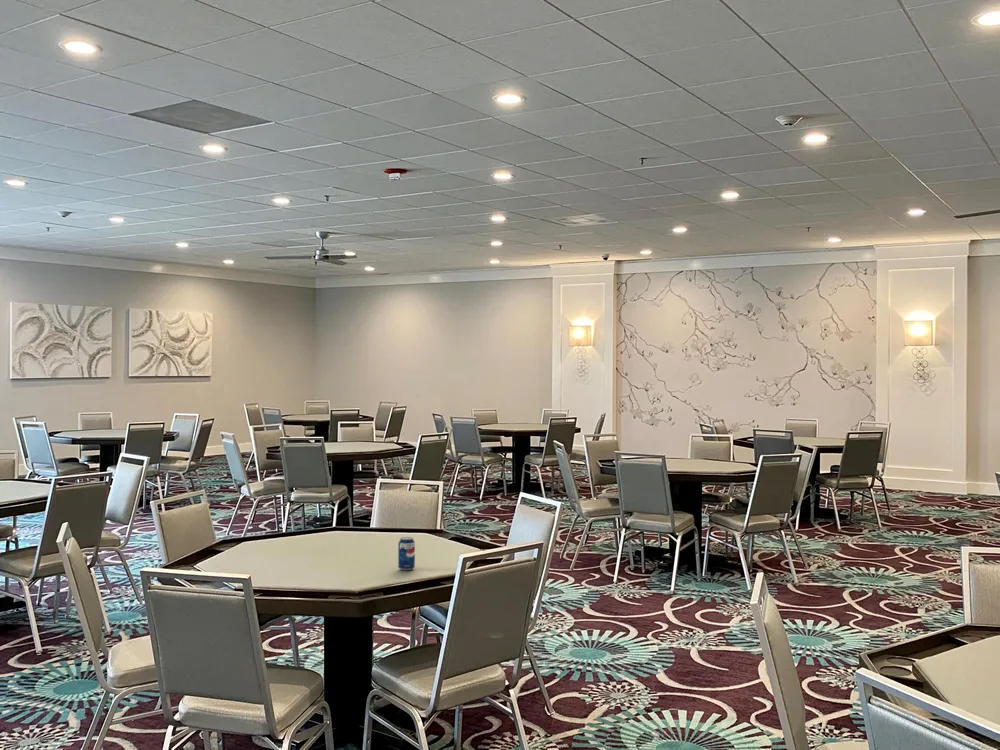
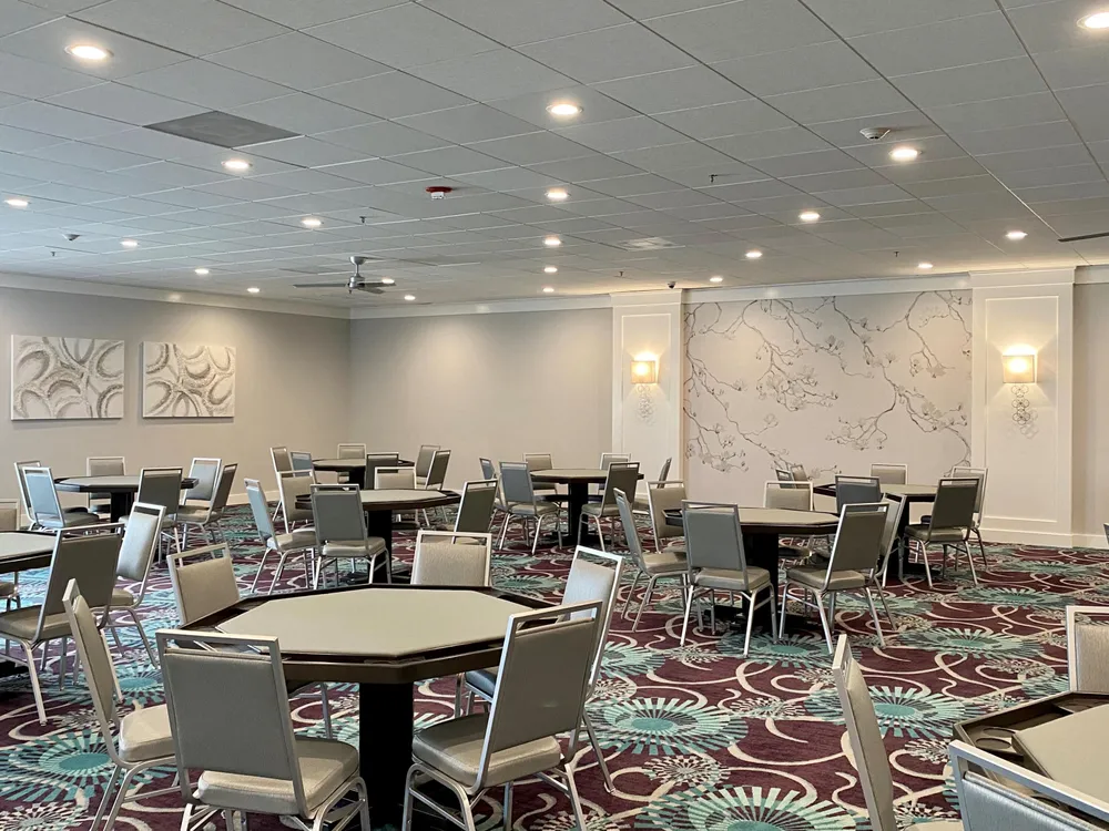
- beverage can (406, 553)
